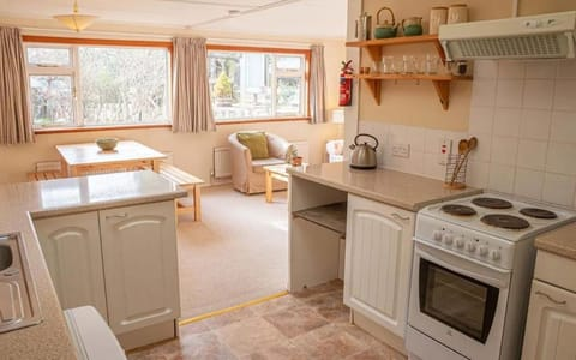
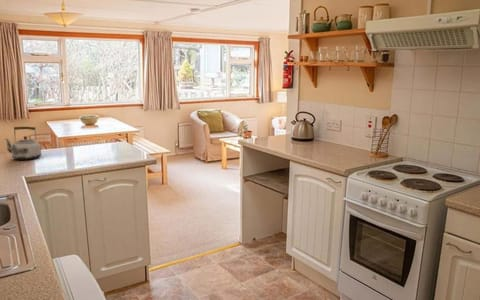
+ kettle (22, 142)
